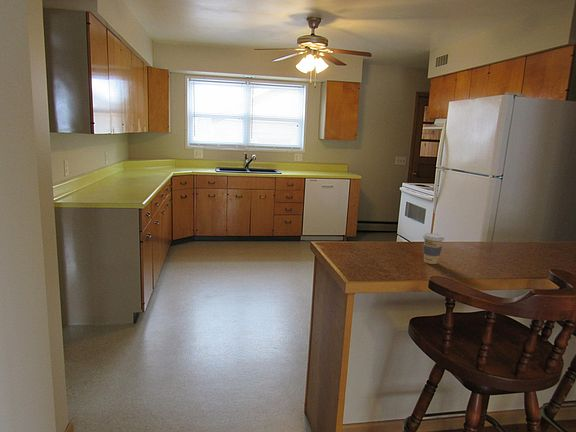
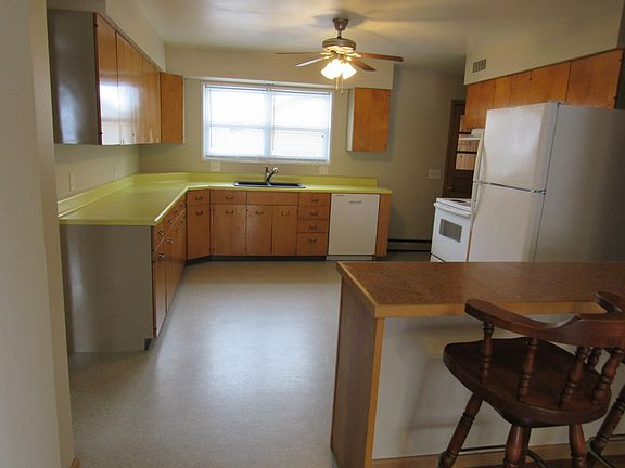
- coffee cup (432, 248)
